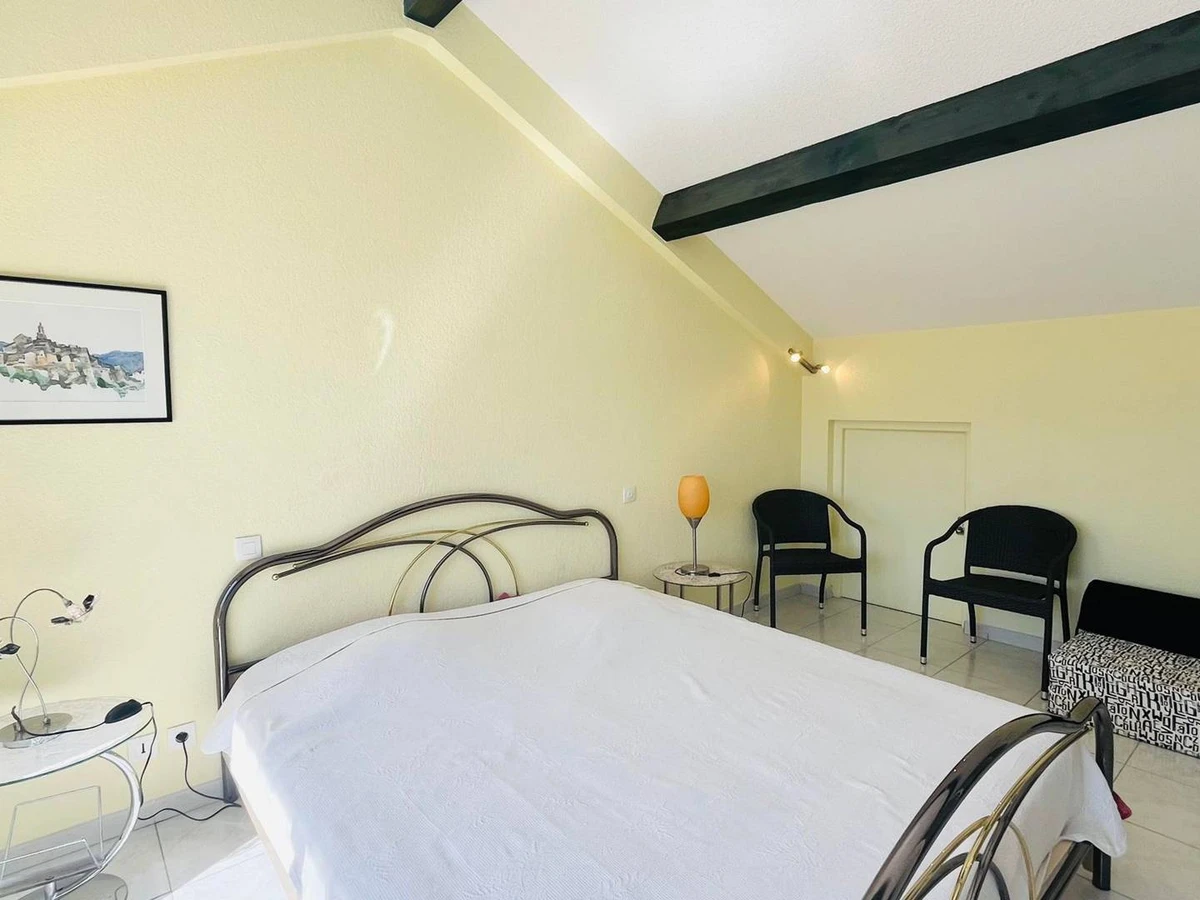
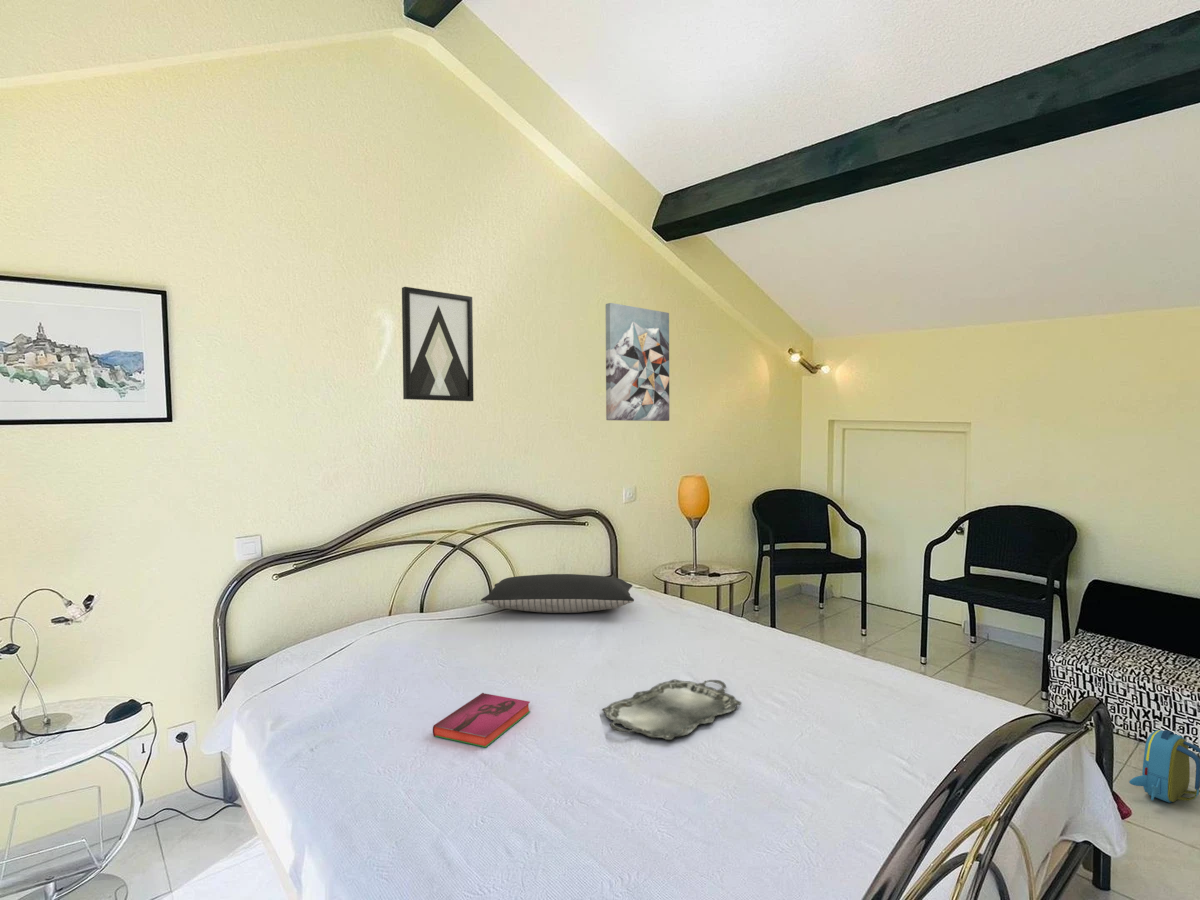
+ hardback book (483, 718)
+ serving tray (672, 706)
+ backpack (1172, 765)
+ wall art (439, 346)
+ wall art (638, 364)
+ pillow (560, 592)
